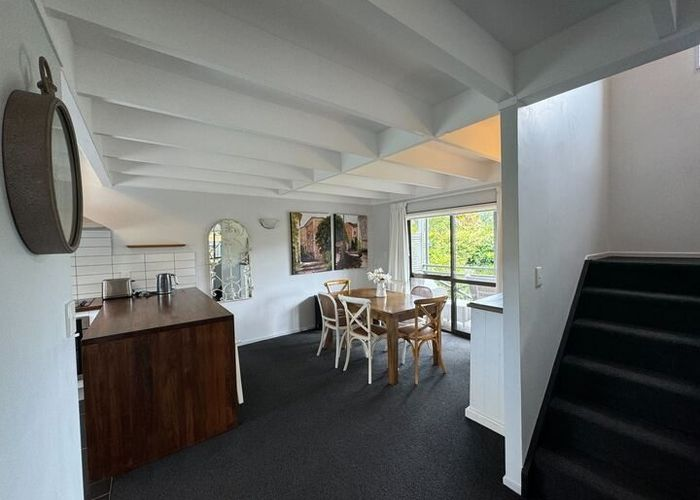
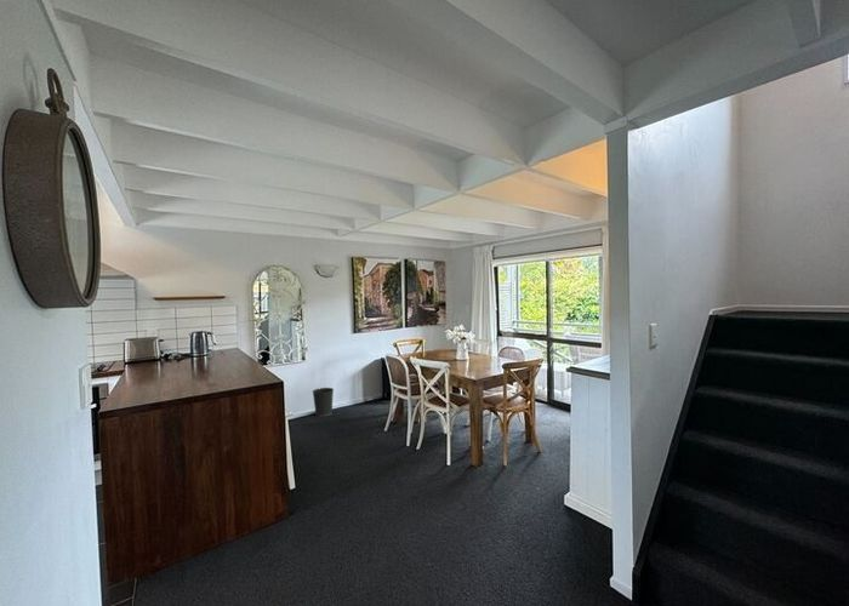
+ wastebasket (323, 401)
